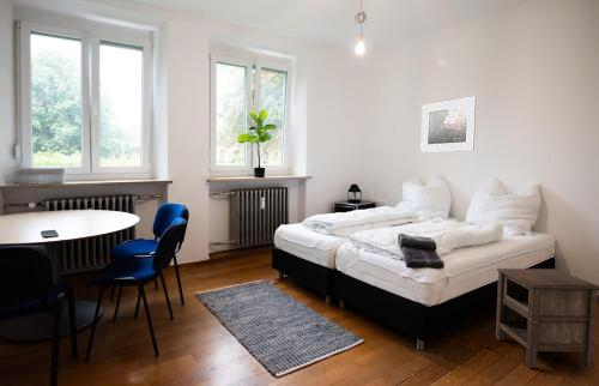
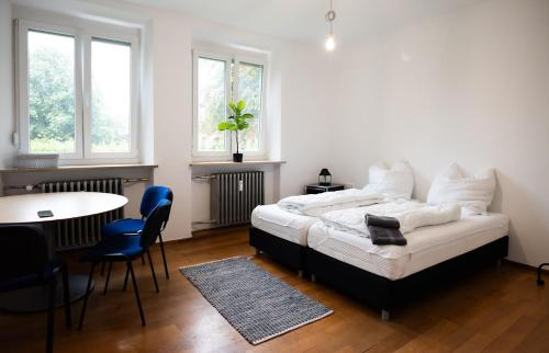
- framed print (446, 126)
- nightstand (543, 314)
